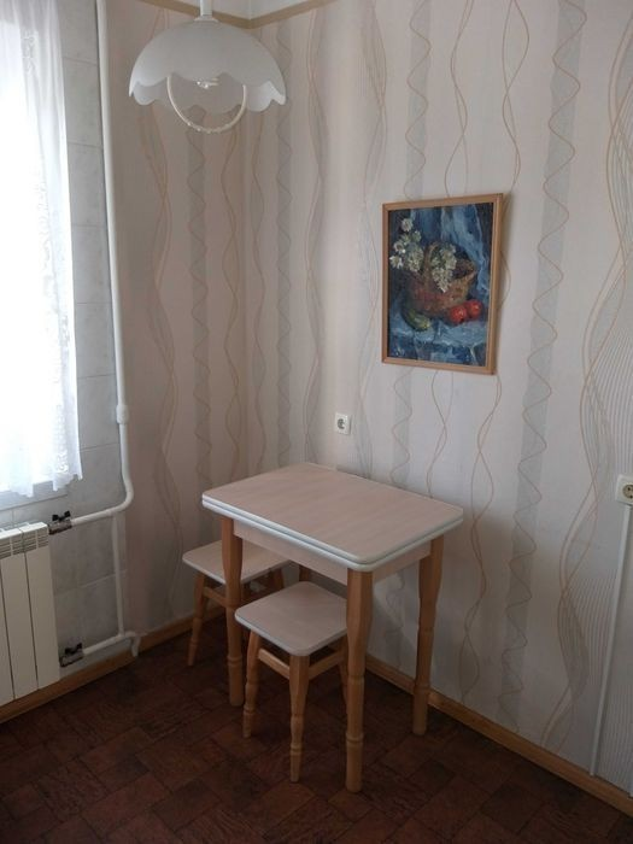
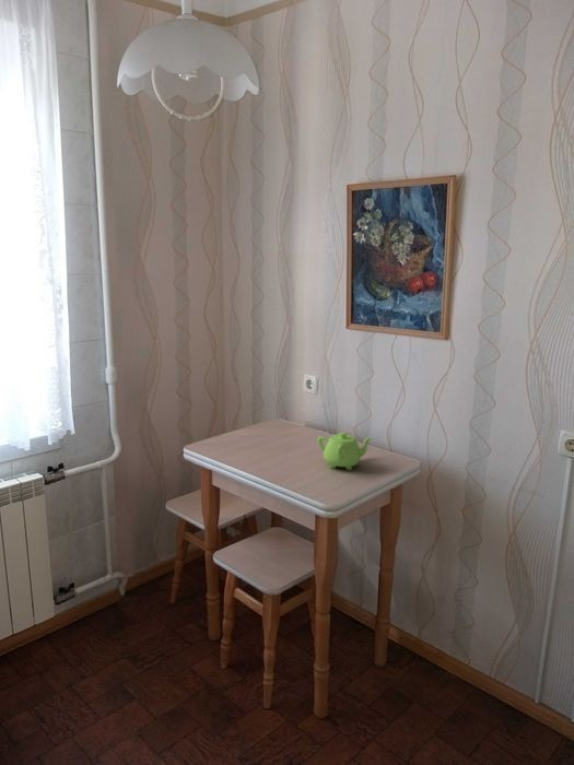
+ teapot (344, 448)
